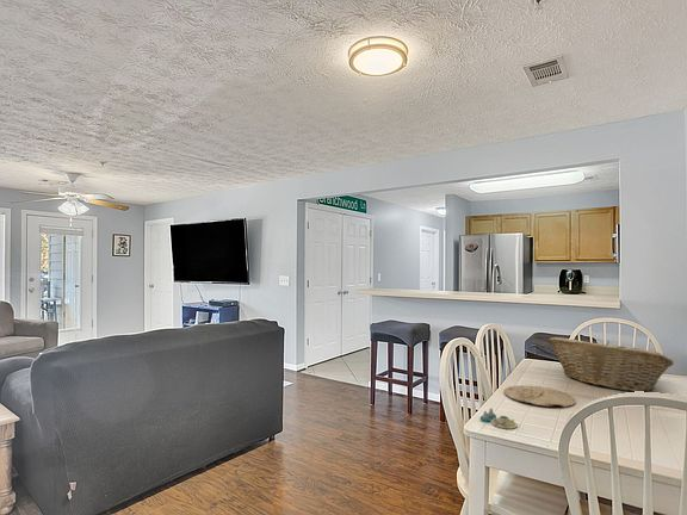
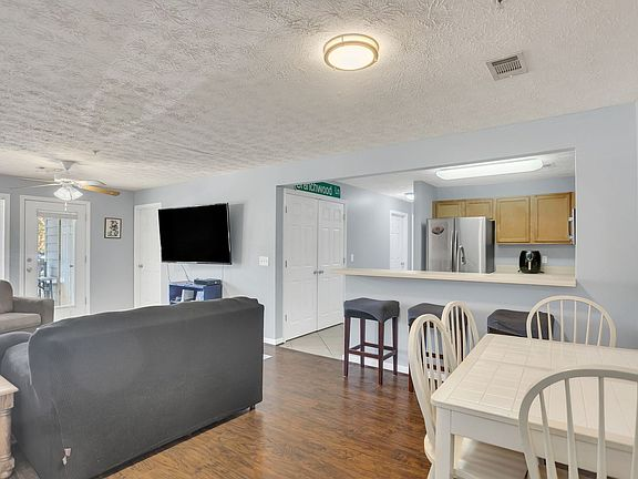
- salt and pepper shaker set (499, 417)
- fruit basket (605, 359)
- plate (538, 393)
